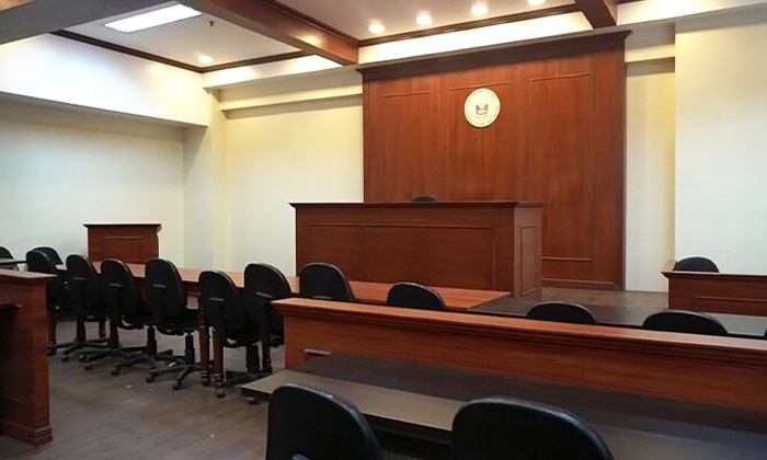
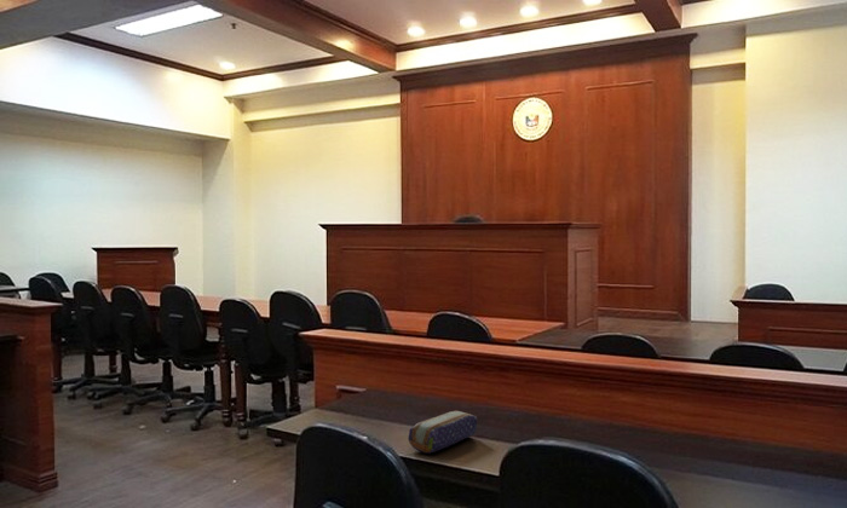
+ pencil case (443, 429)
